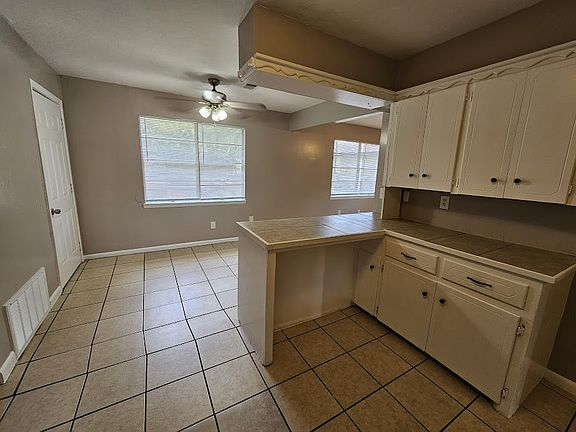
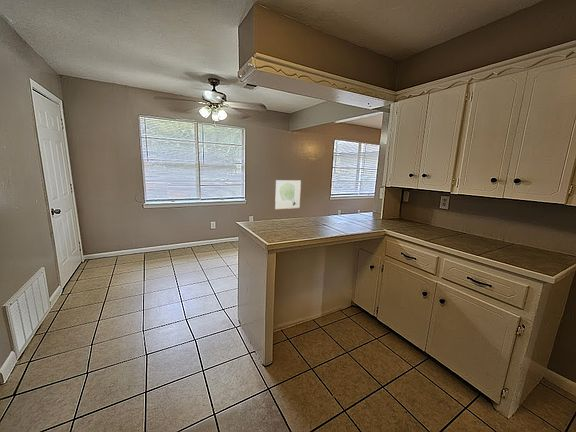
+ wall art (288, 194)
